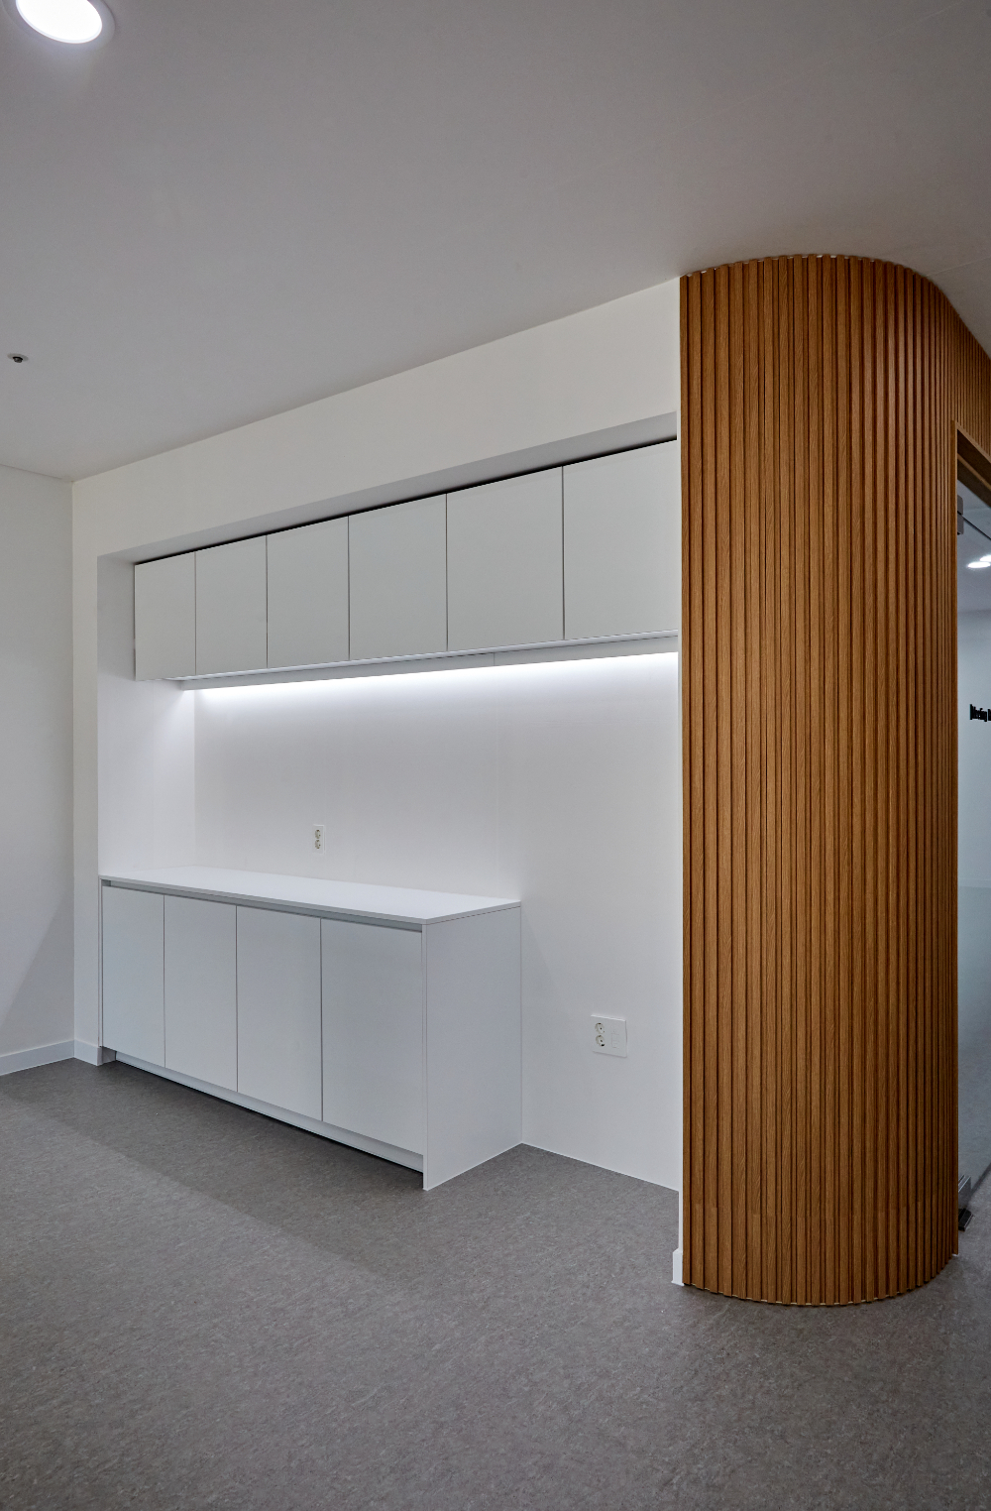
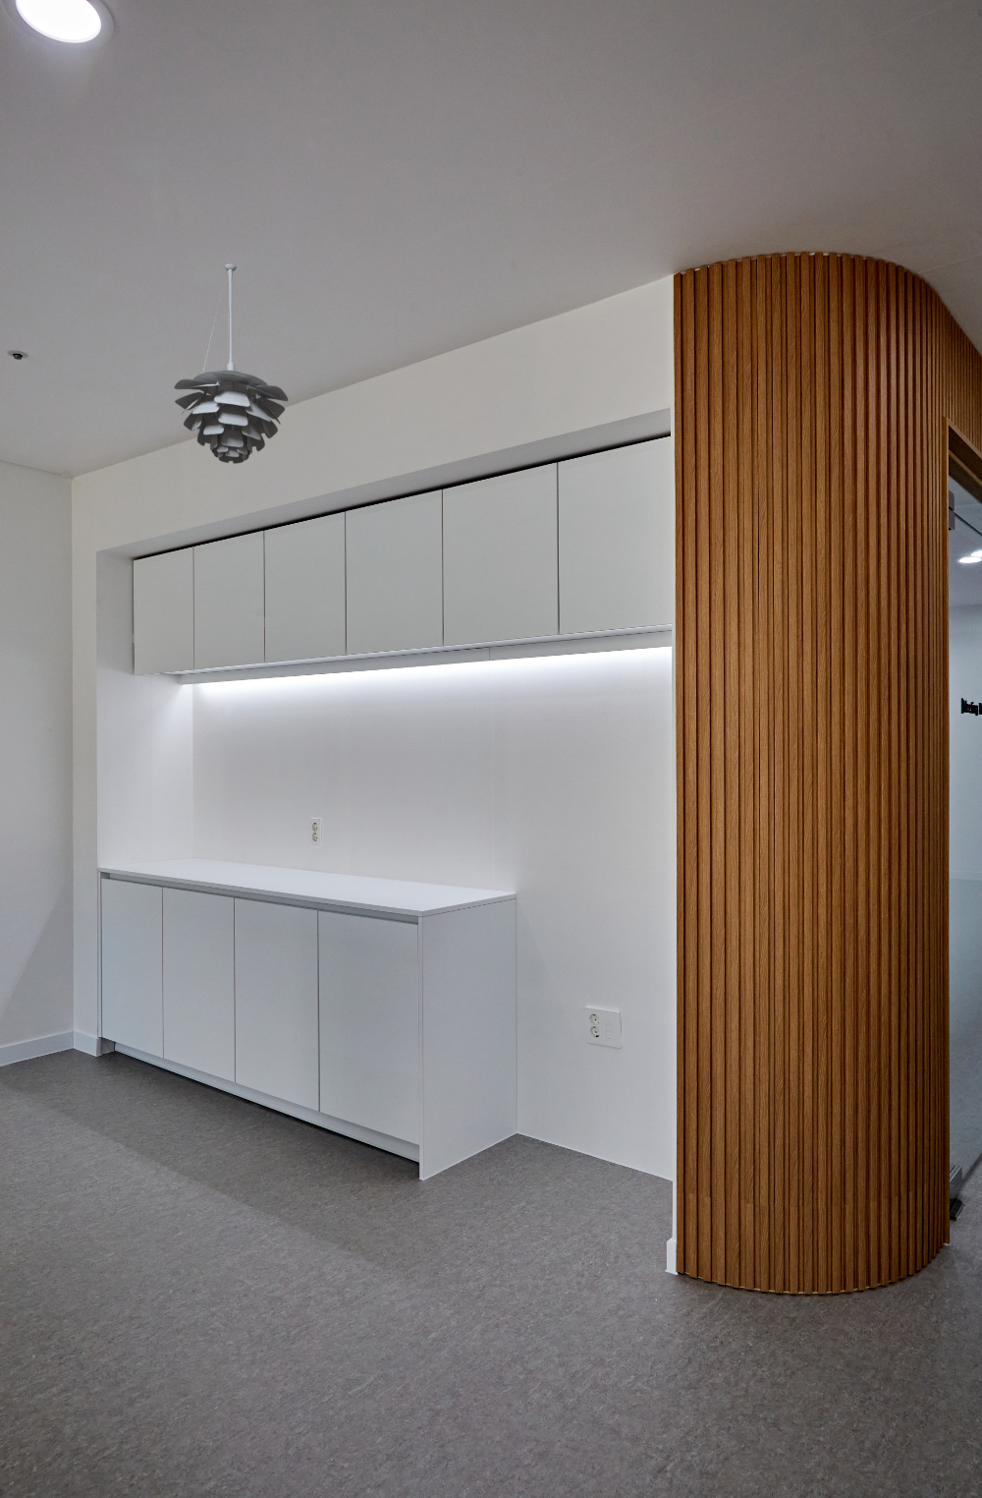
+ pendant light (231, 363)
